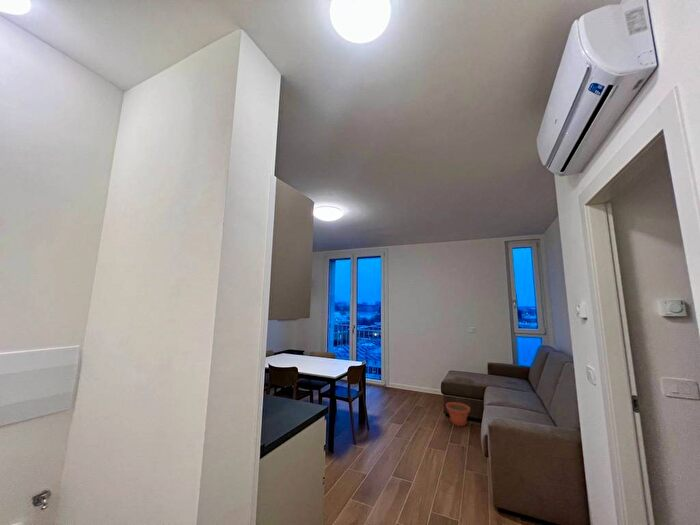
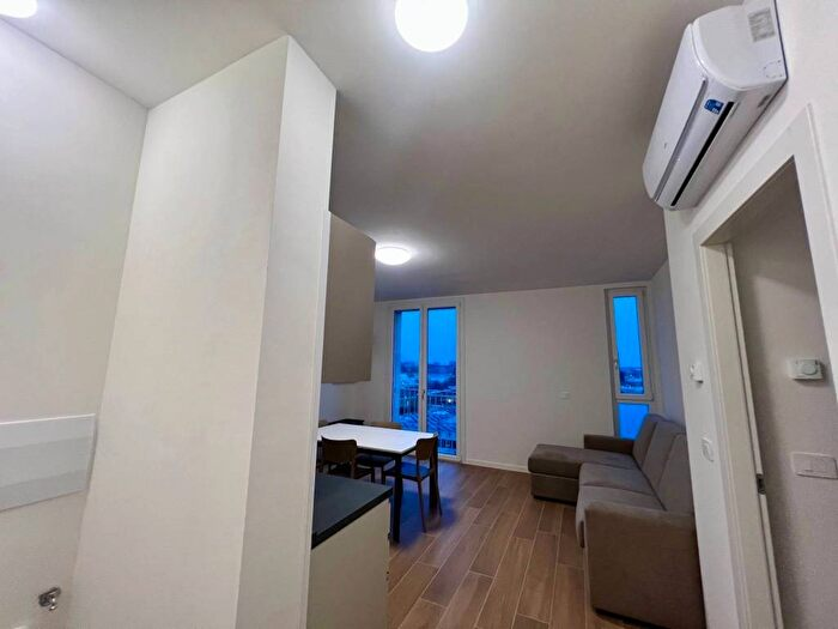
- plant pot (458, 414)
